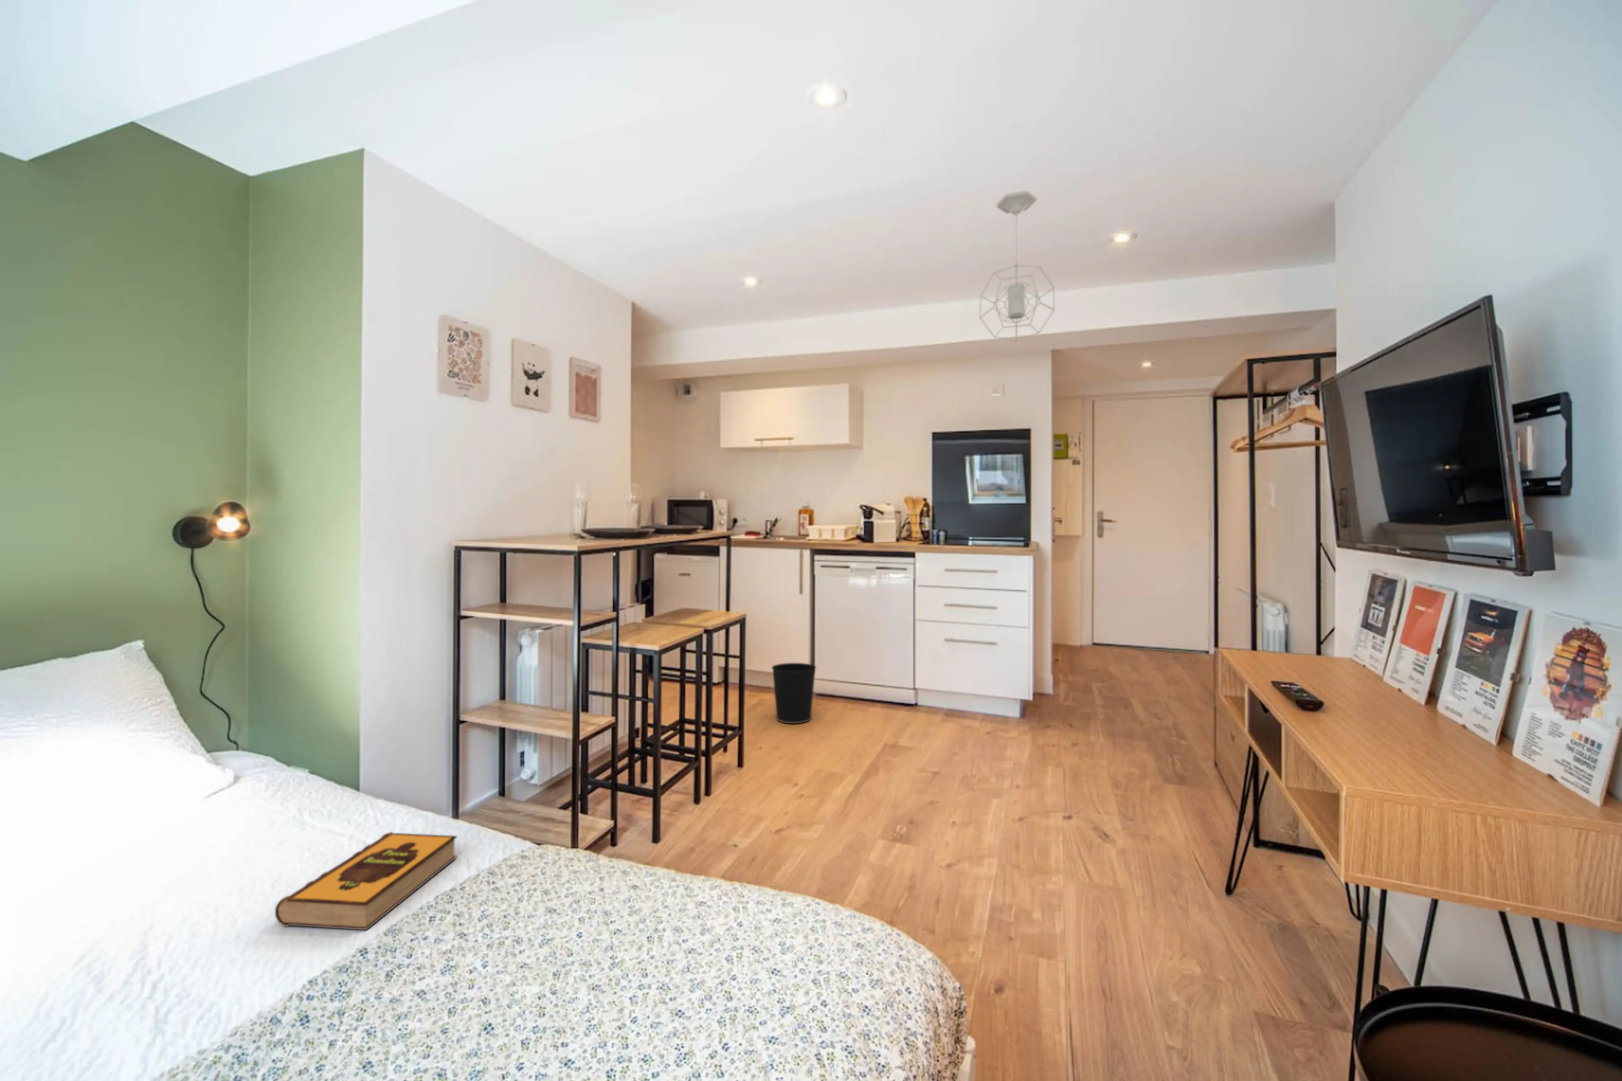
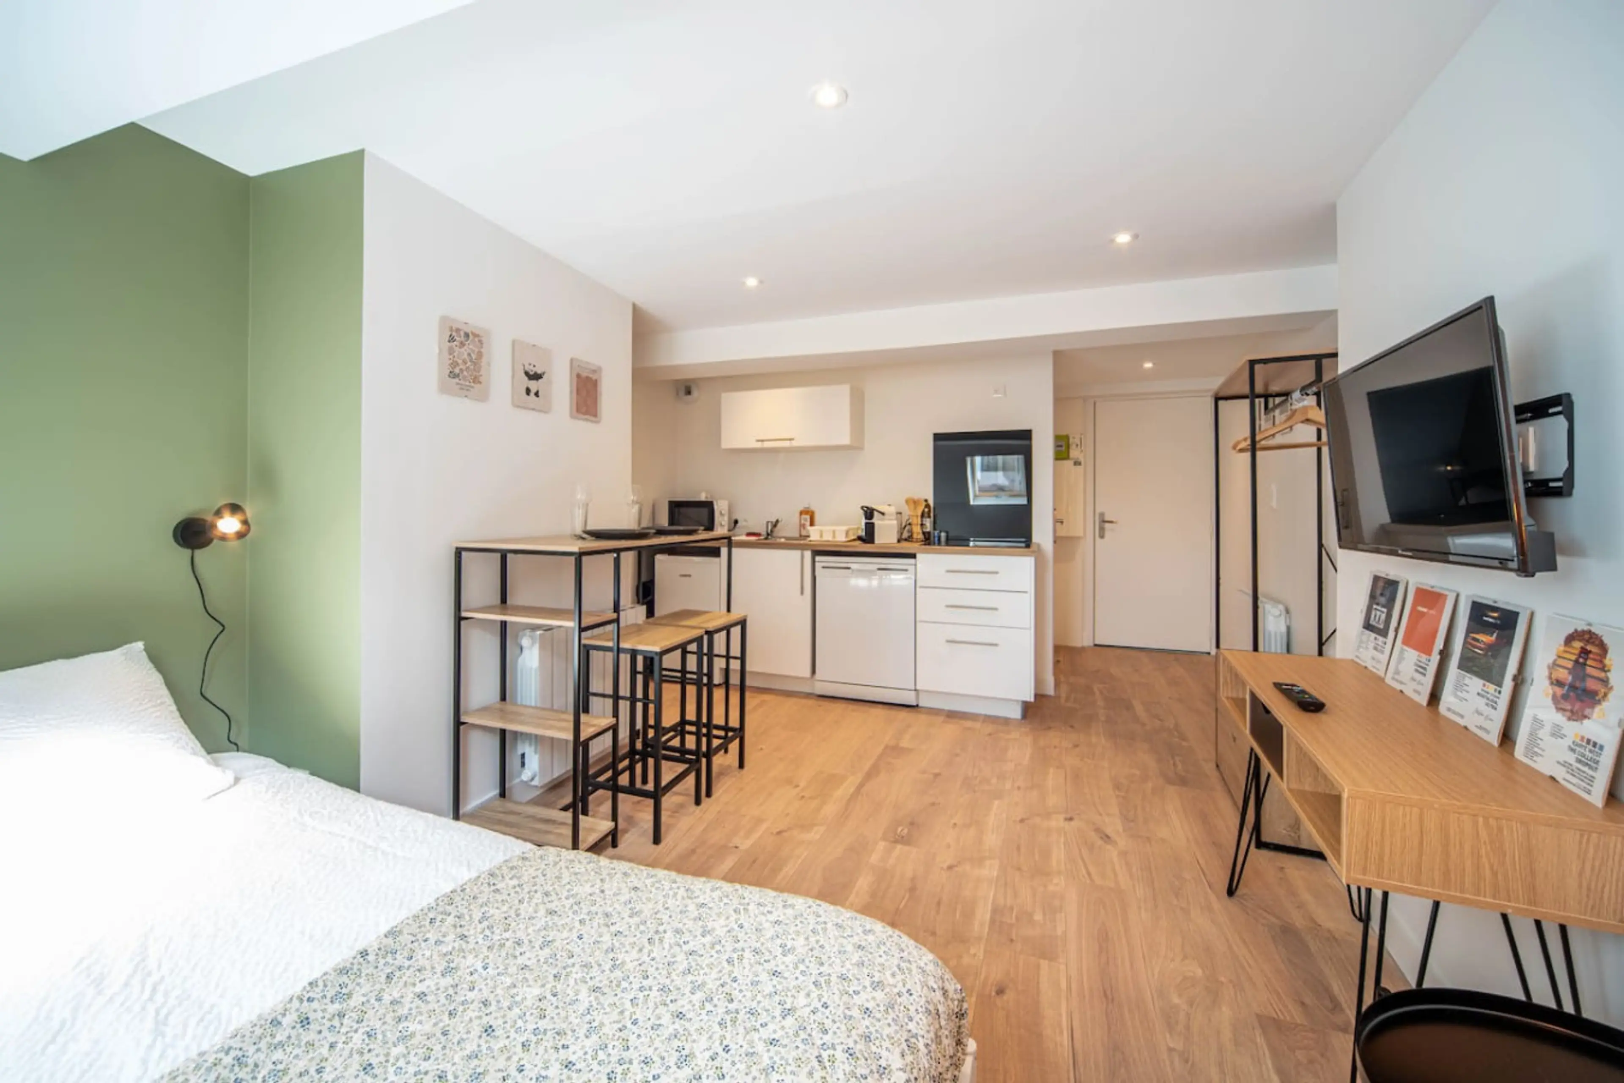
- wastebasket (794, 693)
- pendant light (1016, 270)
- hardback book (374, 876)
